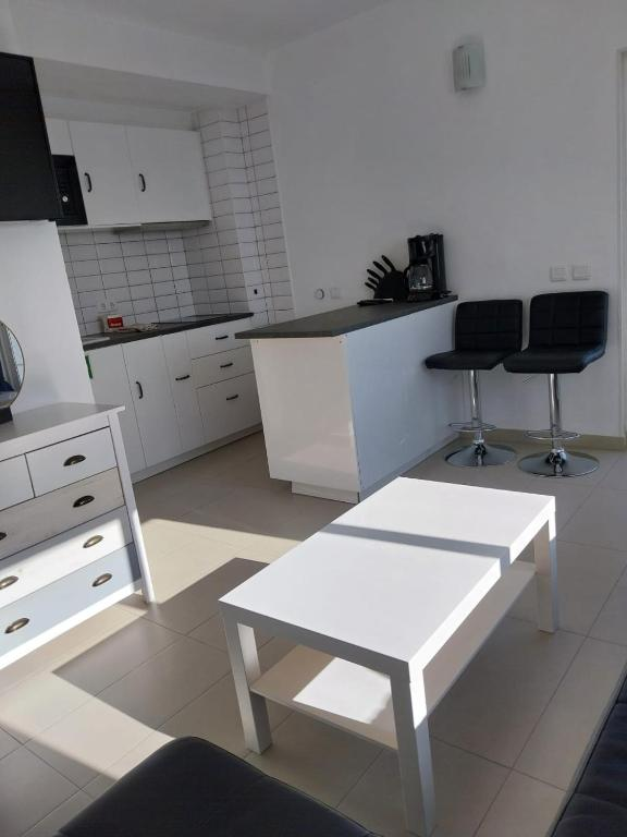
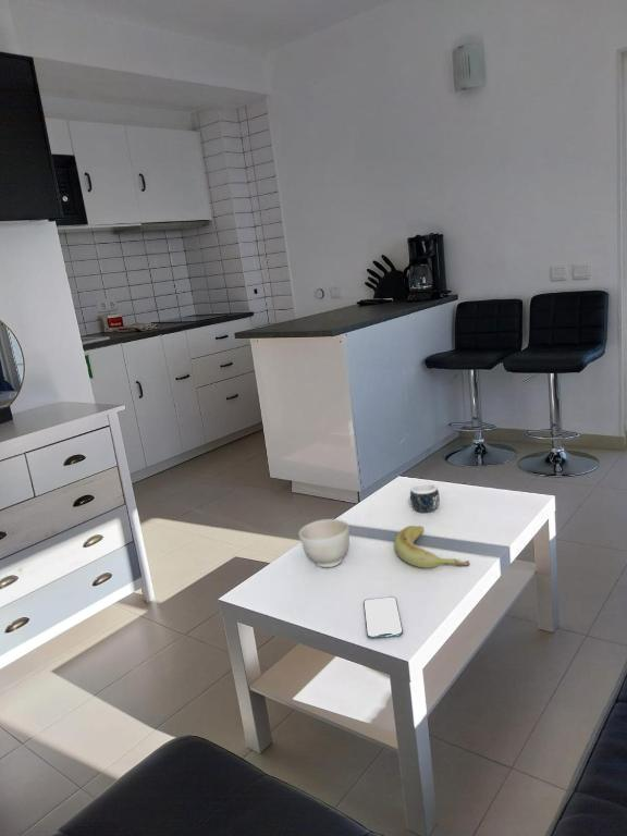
+ smartphone (382, 616)
+ bowl (325, 544)
+ banana (427, 551)
+ mug (426, 495)
